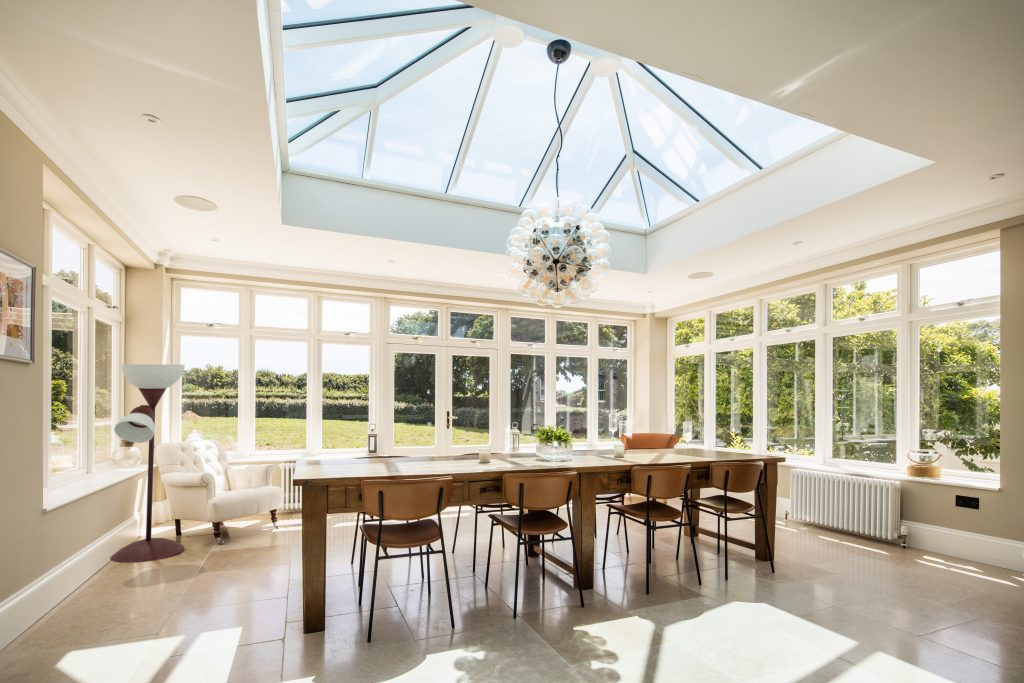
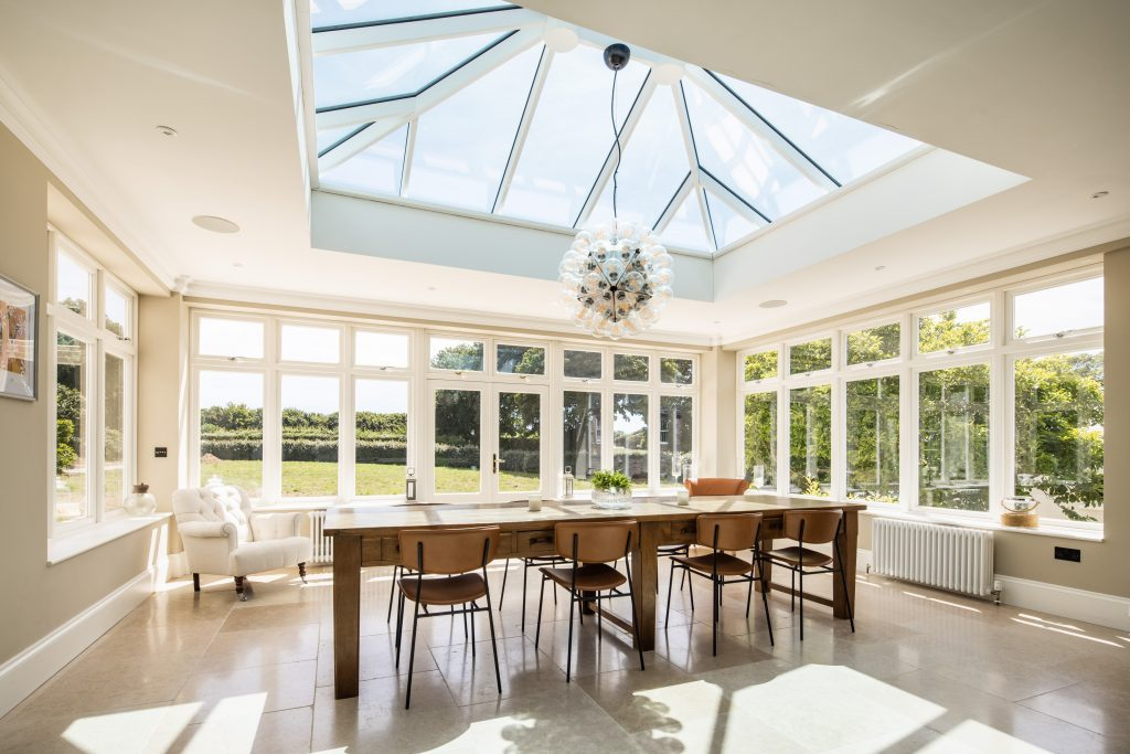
- floor lamp (148, 459)
